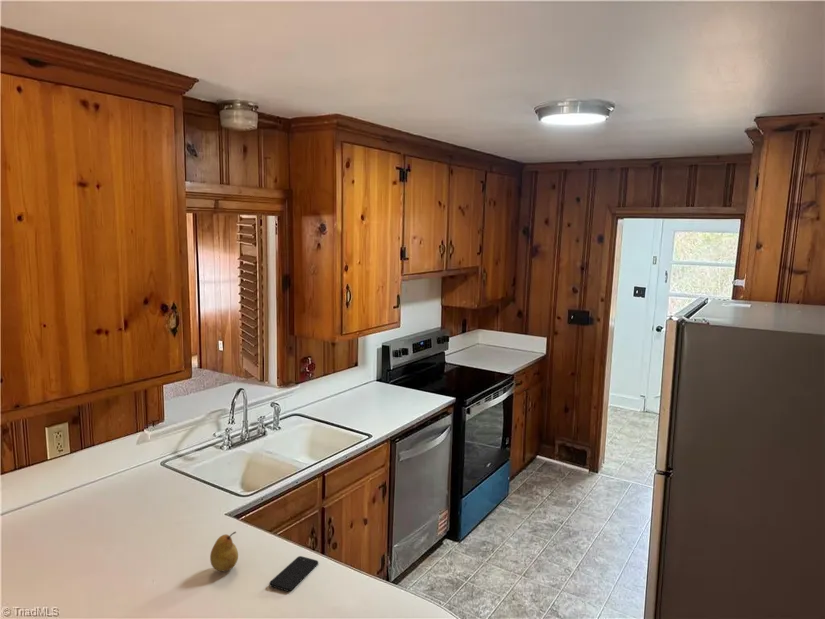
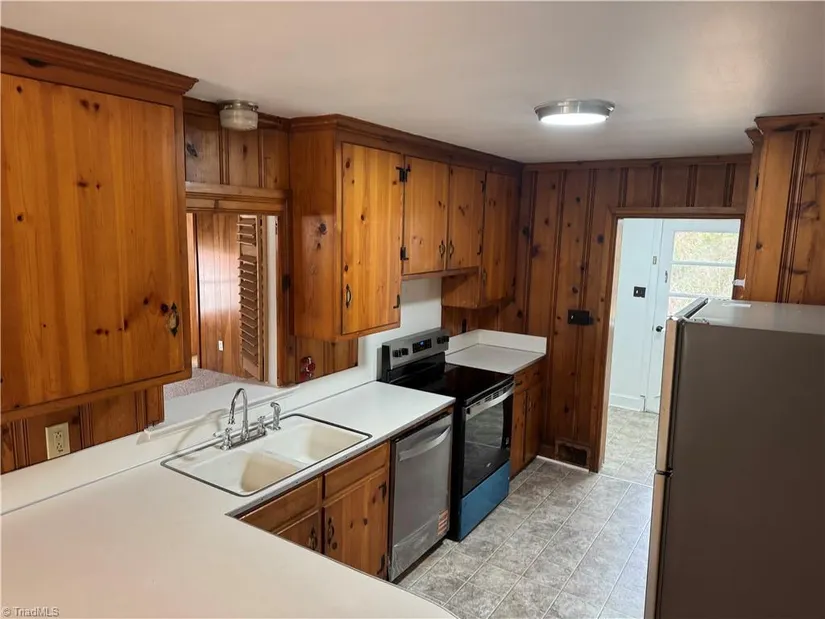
- fruit (224, 550)
- smartphone (294, 572)
